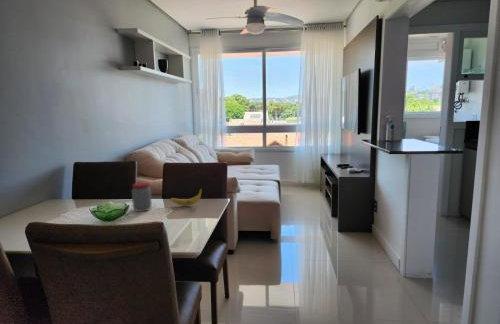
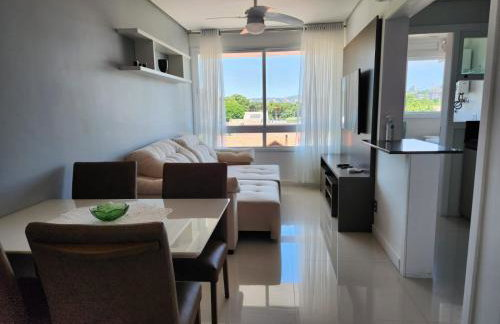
- jar (141, 196)
- banana (187, 199)
